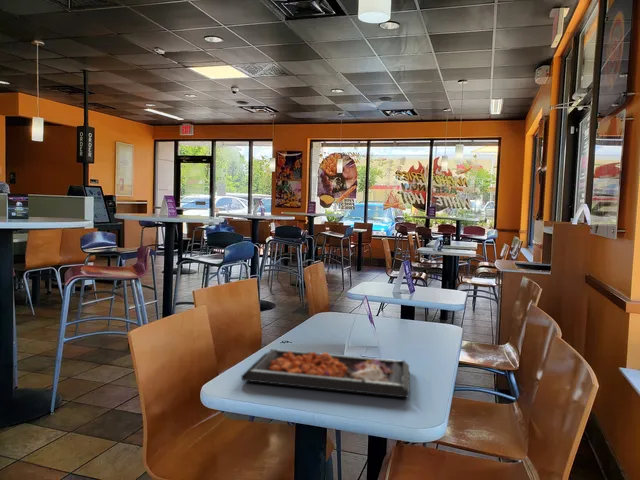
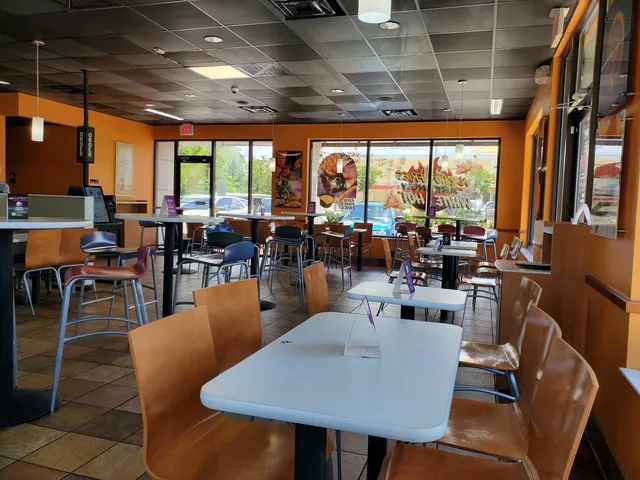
- food tray (329, 365)
